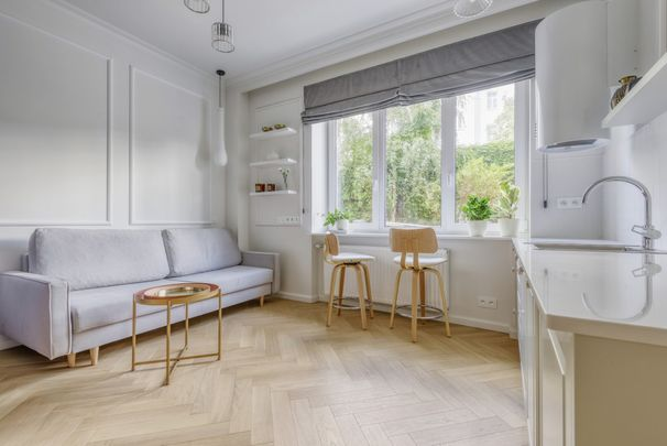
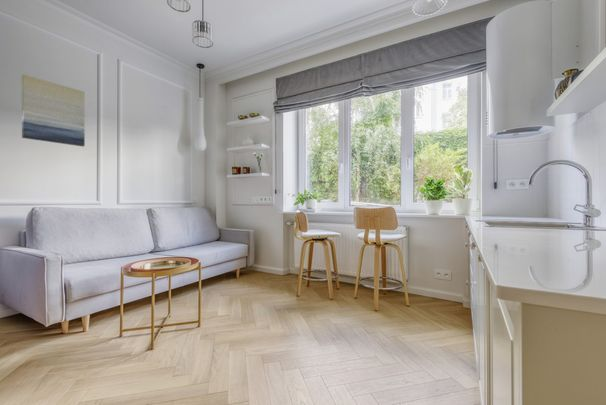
+ wall art (55, 113)
